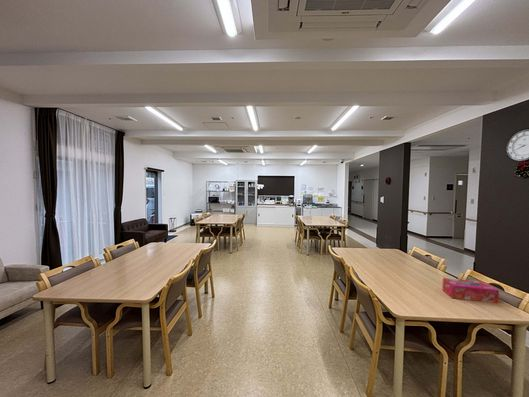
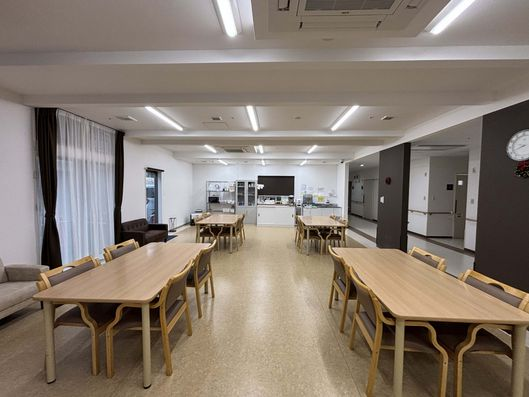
- tissue box (468, 289)
